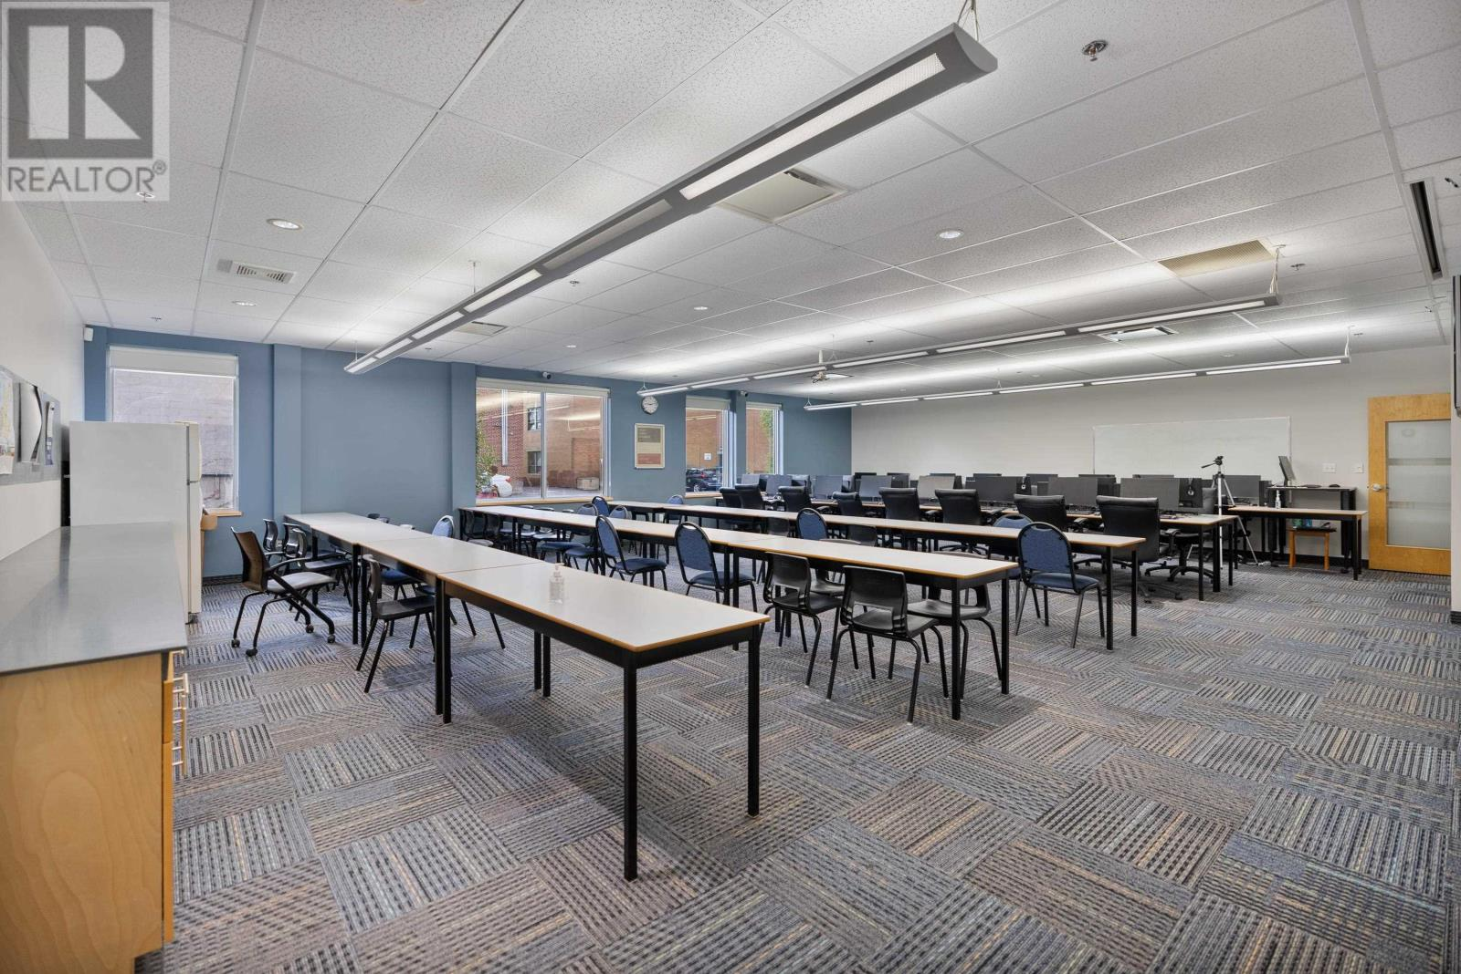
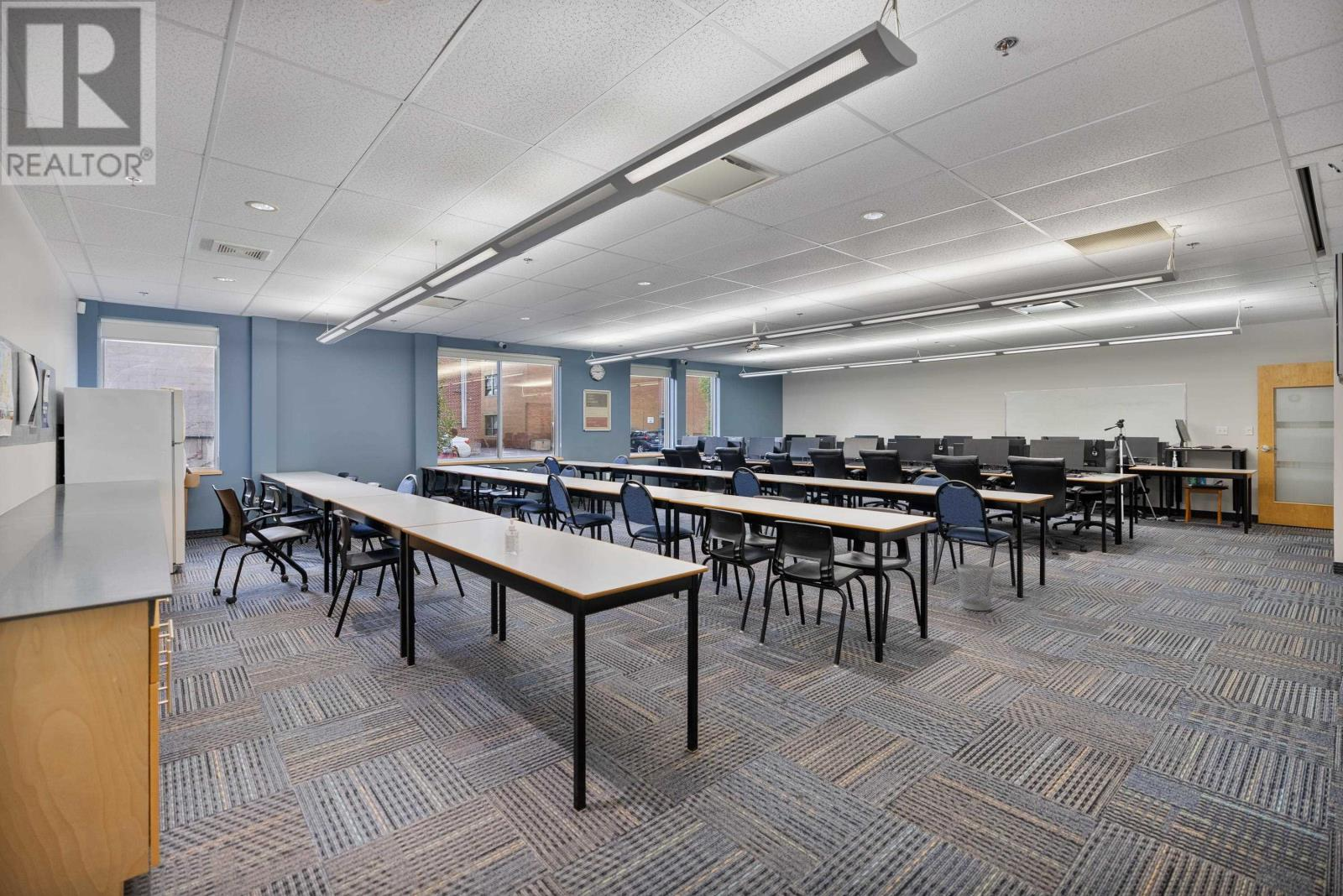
+ wastebasket (975, 586)
